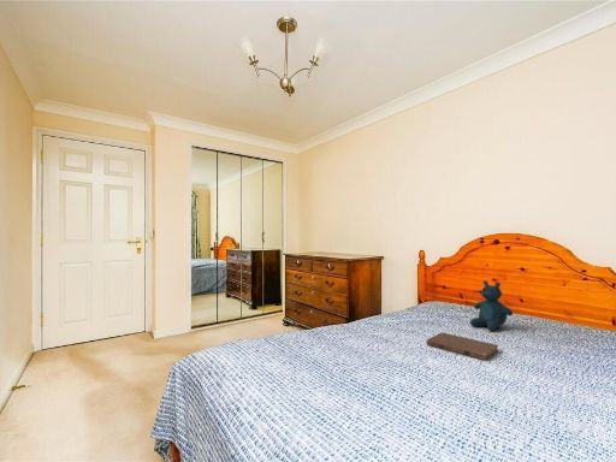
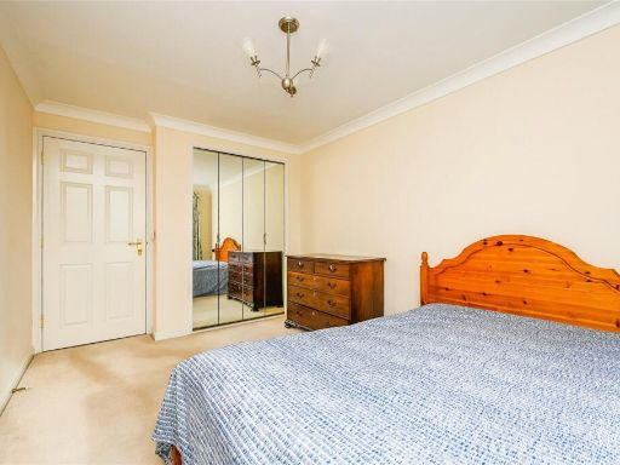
- book (461, 344)
- stuffed toy (488, 304)
